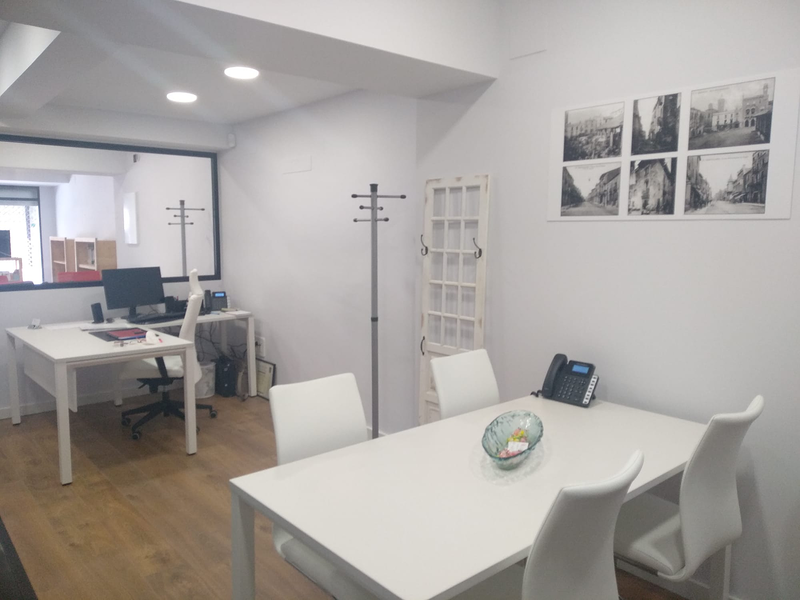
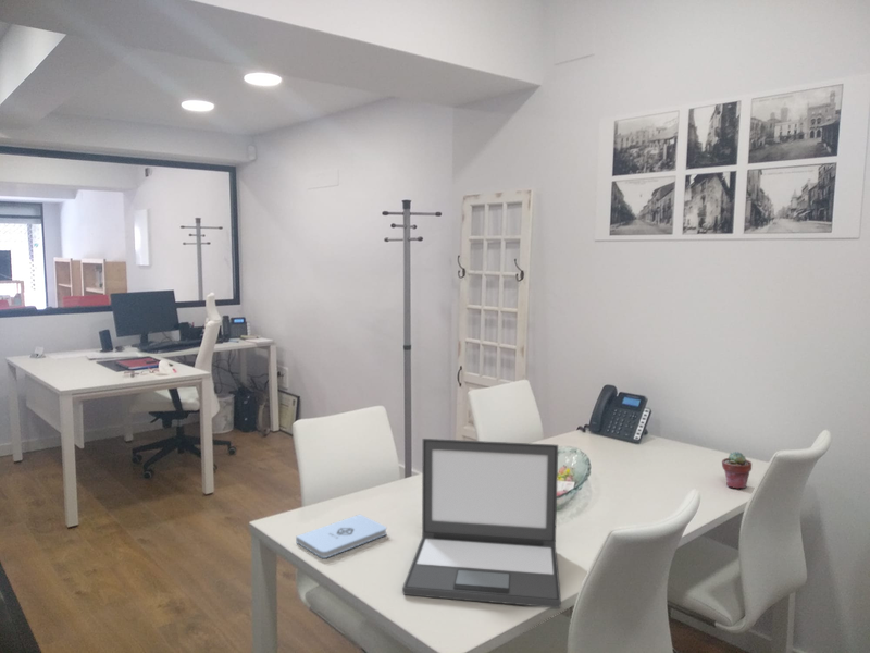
+ laptop (485, 514)
+ potted succulent (736, 468)
+ notepad (343, 534)
